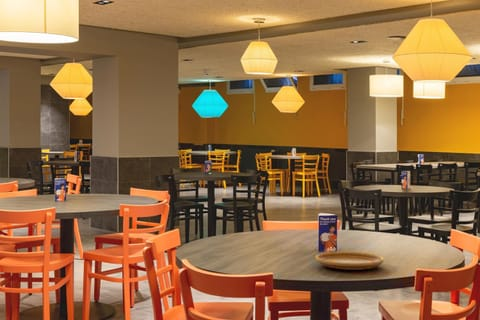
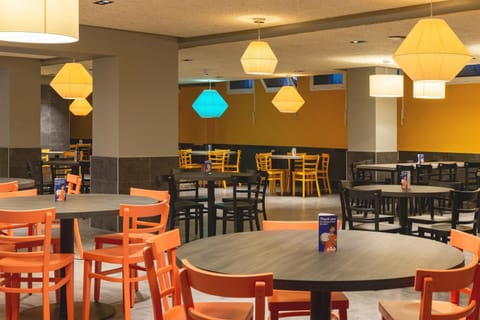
- plate (349, 261)
